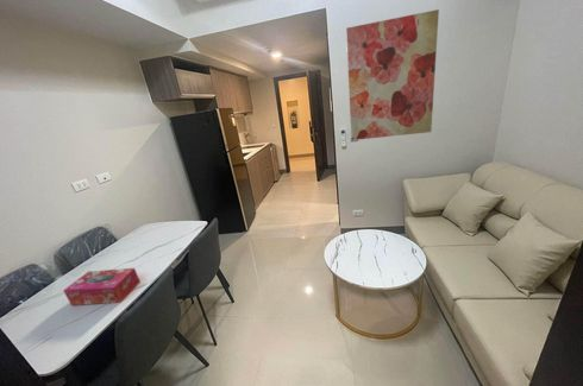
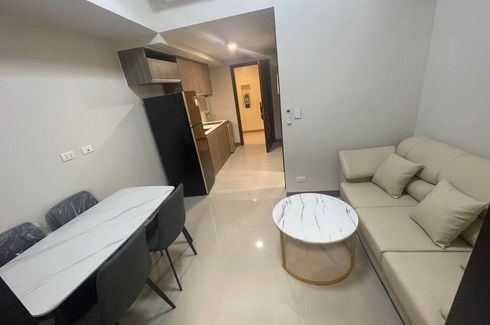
- wall art (389, 82)
- tissue box (104, 285)
